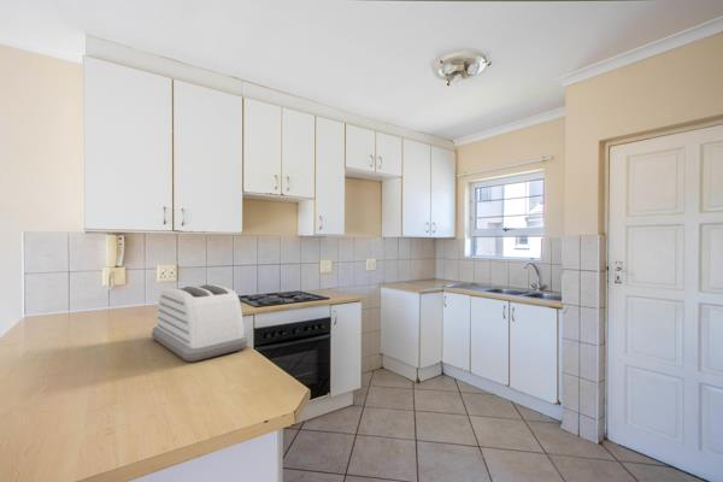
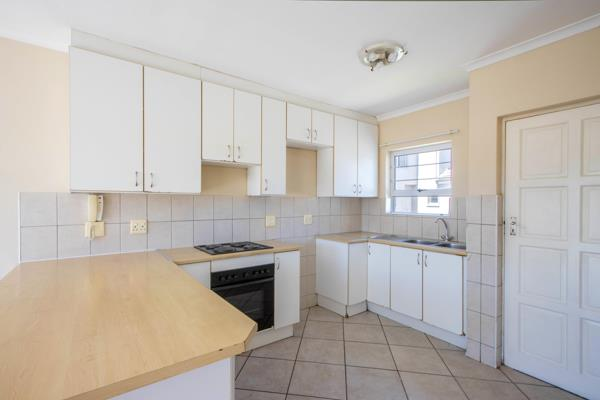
- toaster (196, 315)
